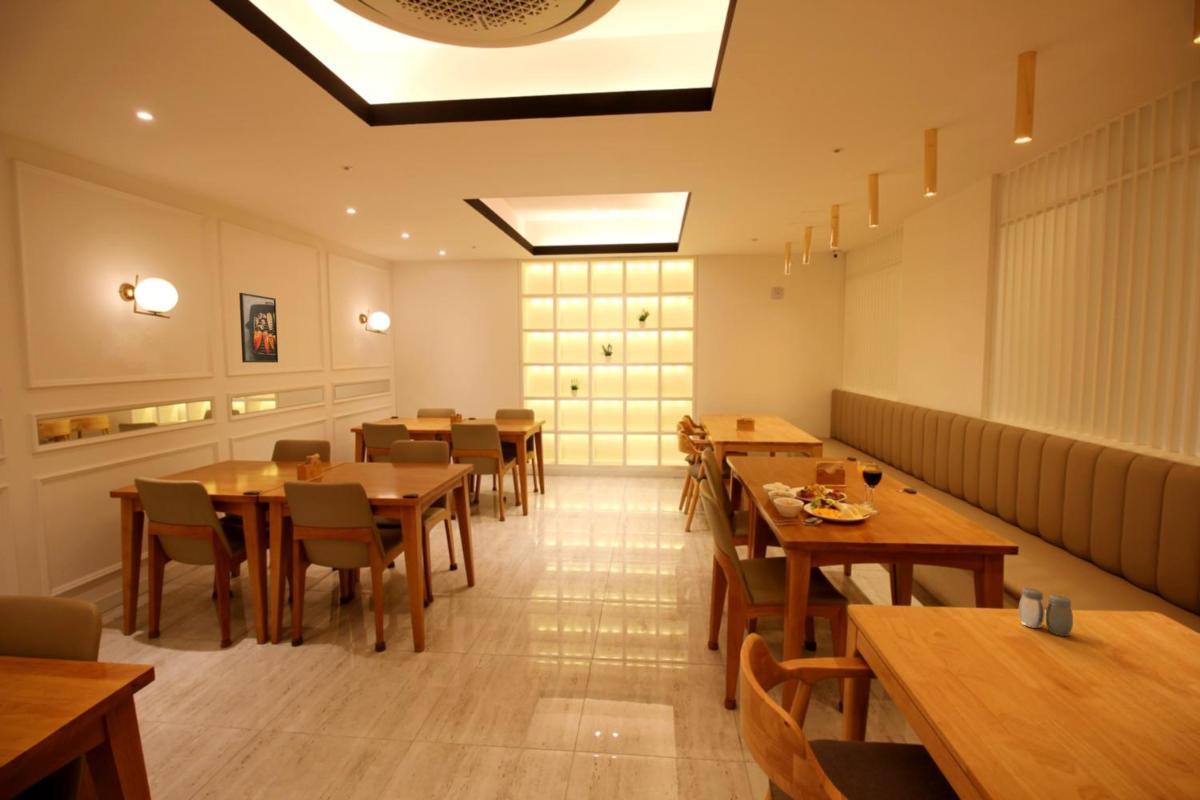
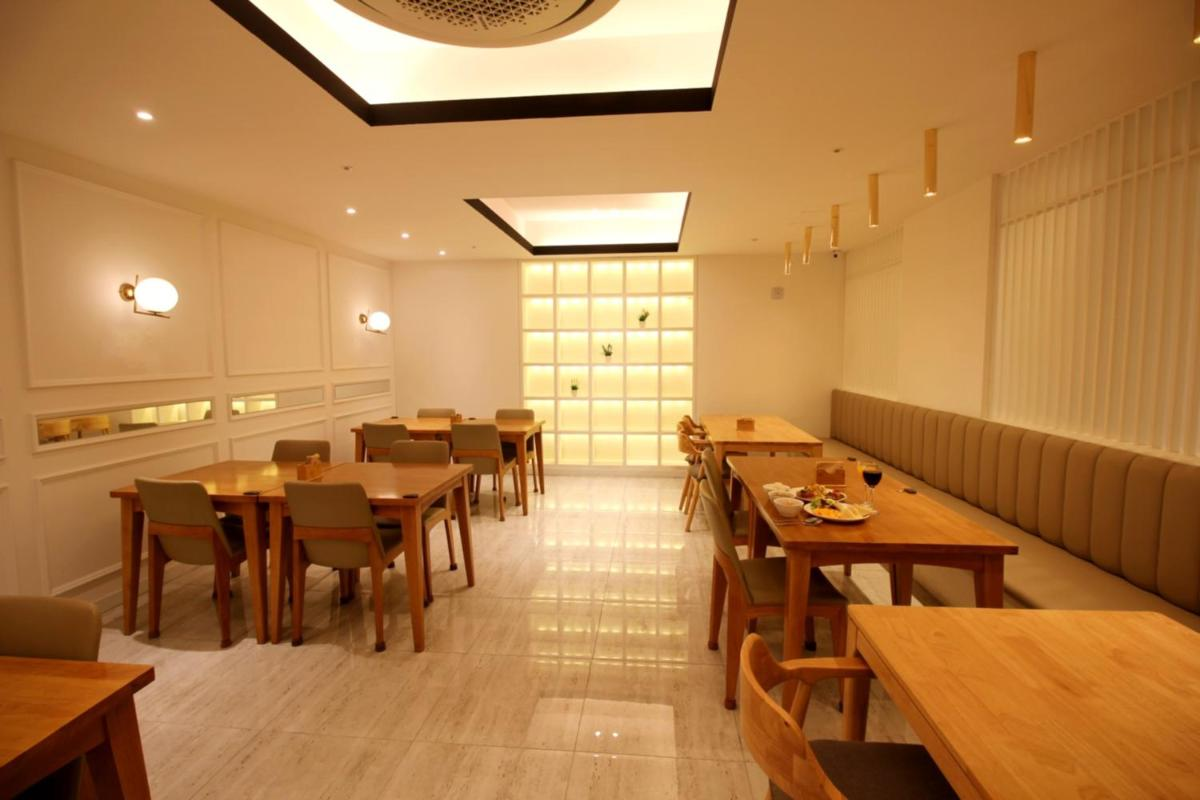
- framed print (259, 329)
- salt and pepper shaker (1046, 610)
